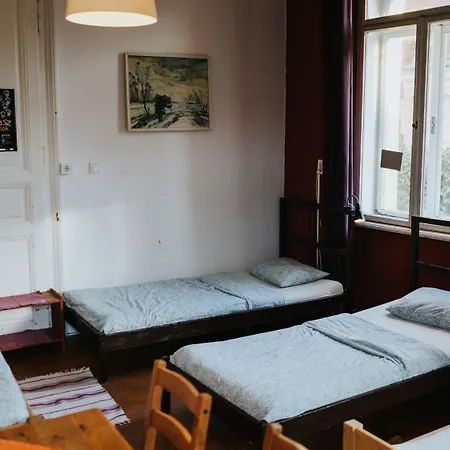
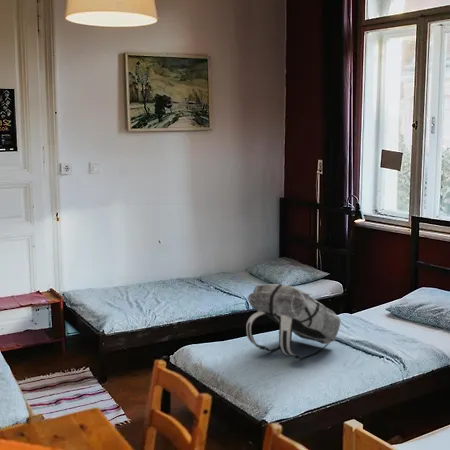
+ backpack (293, 316)
